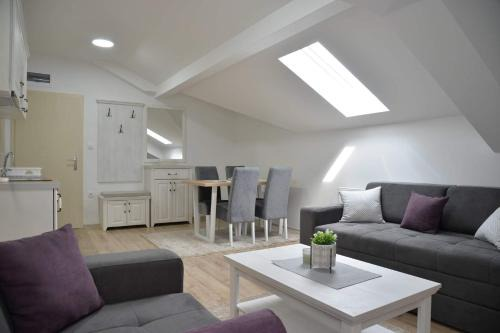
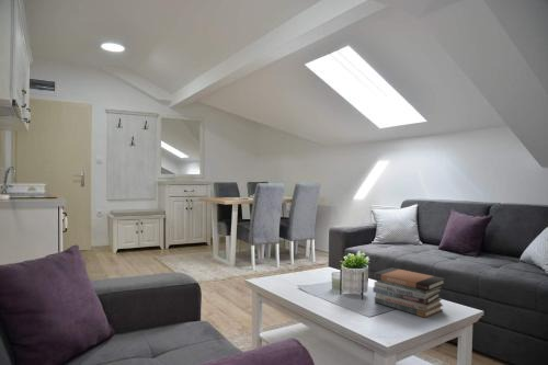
+ book stack (407, 290)
